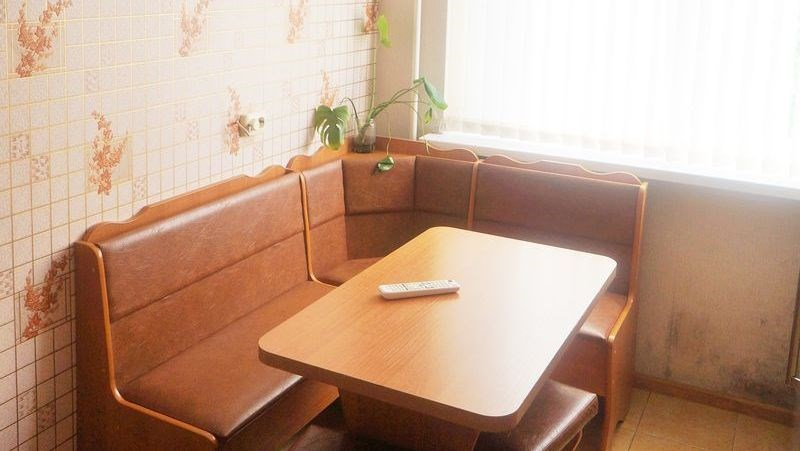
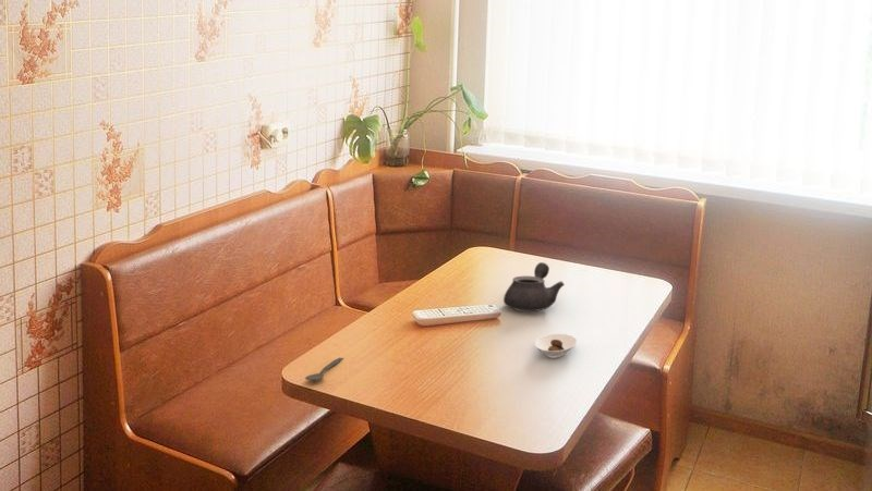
+ spoon (327, 367)
+ saucer (555, 346)
+ teapot (535, 286)
